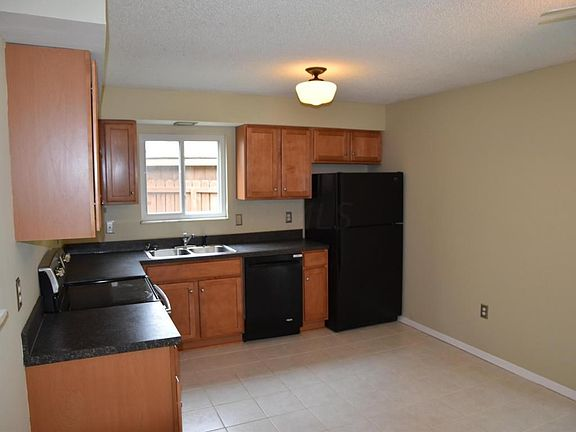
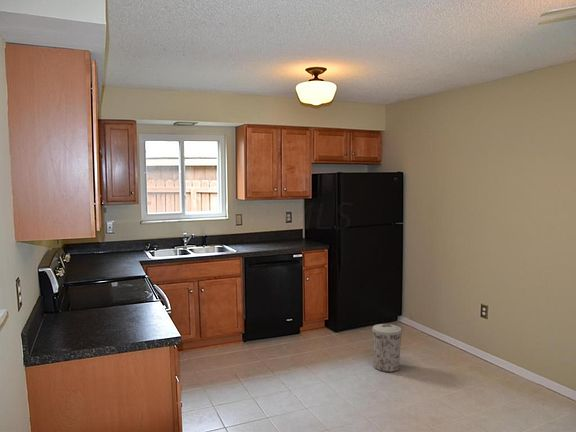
+ trash can (386, 345)
